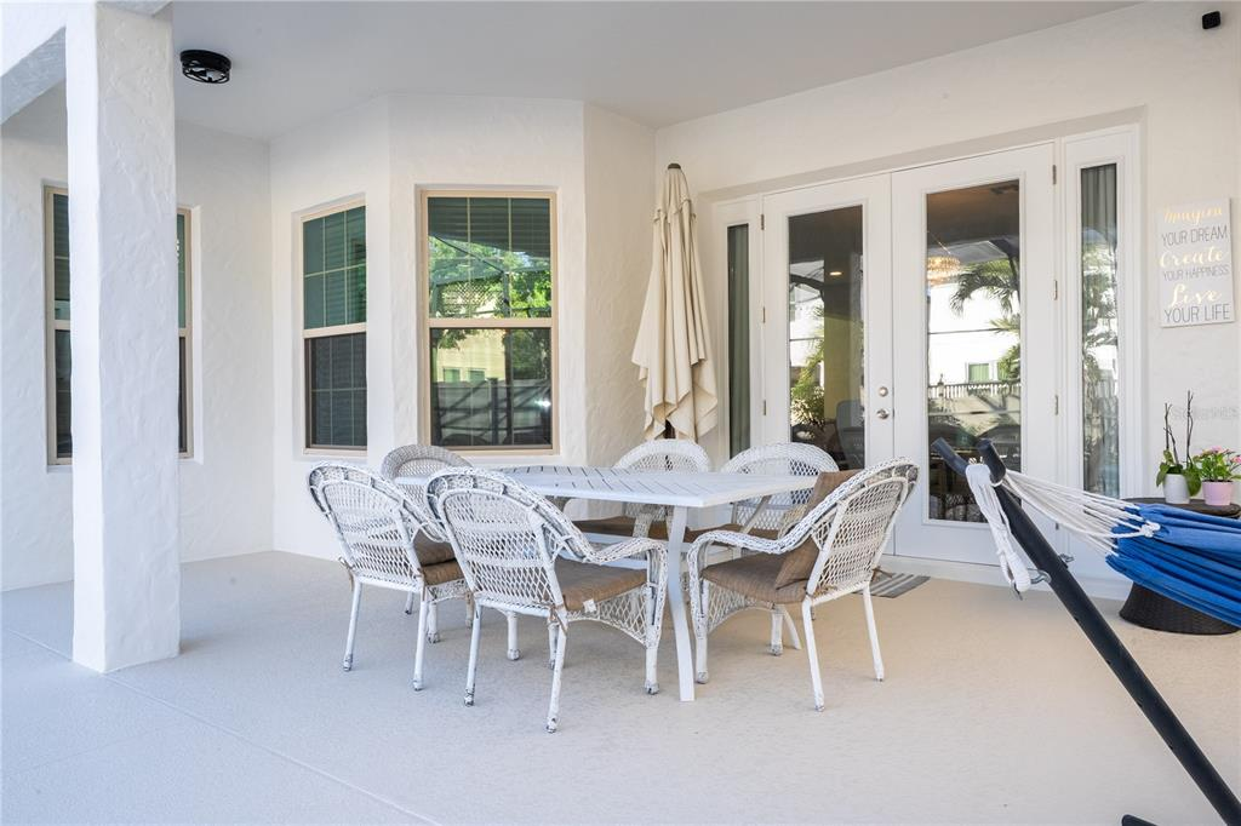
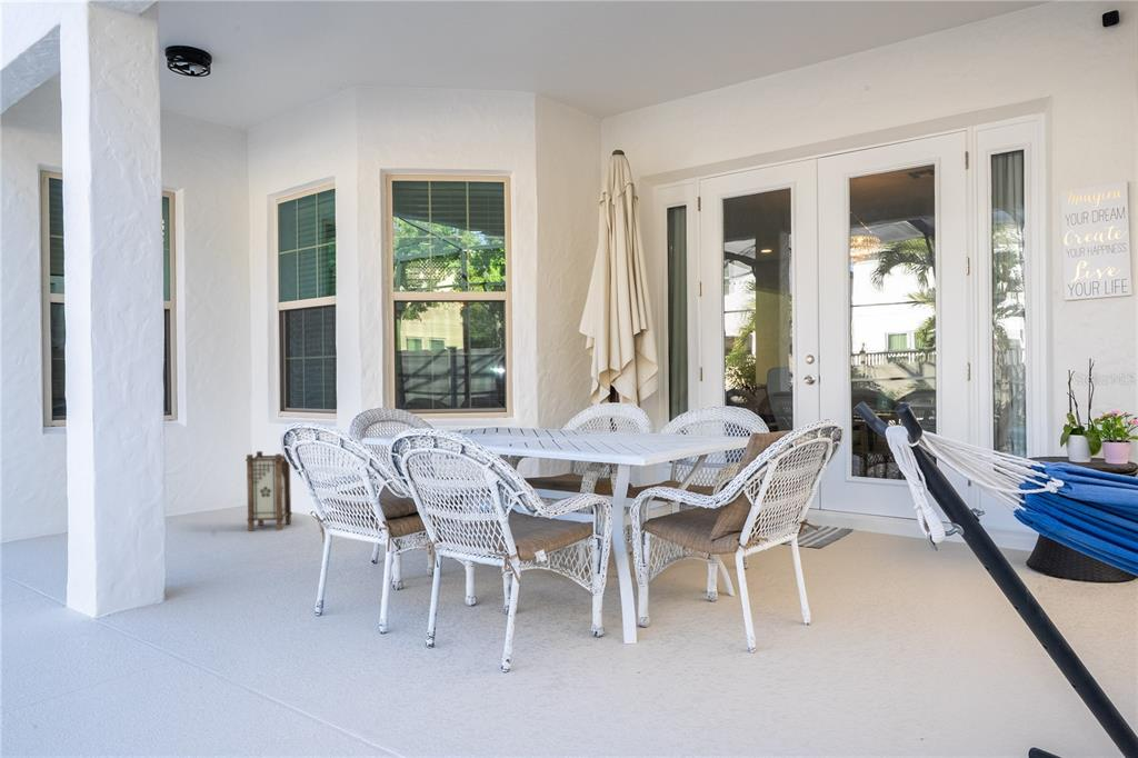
+ lantern (269, 489)
